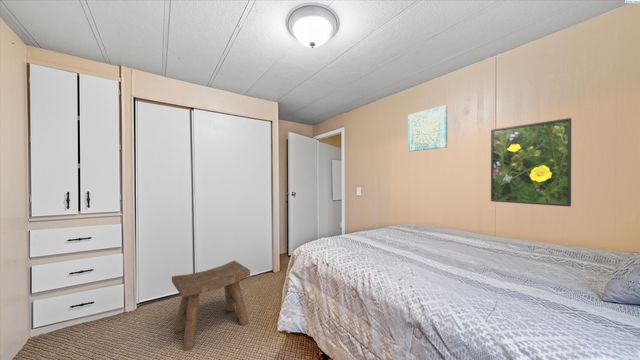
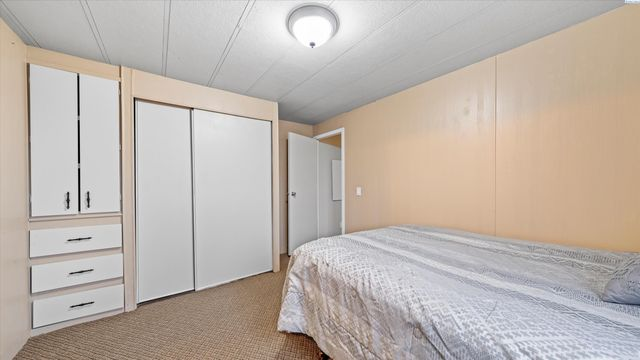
- stool (211, 290)
- wall art (426, 130)
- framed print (526, 164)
